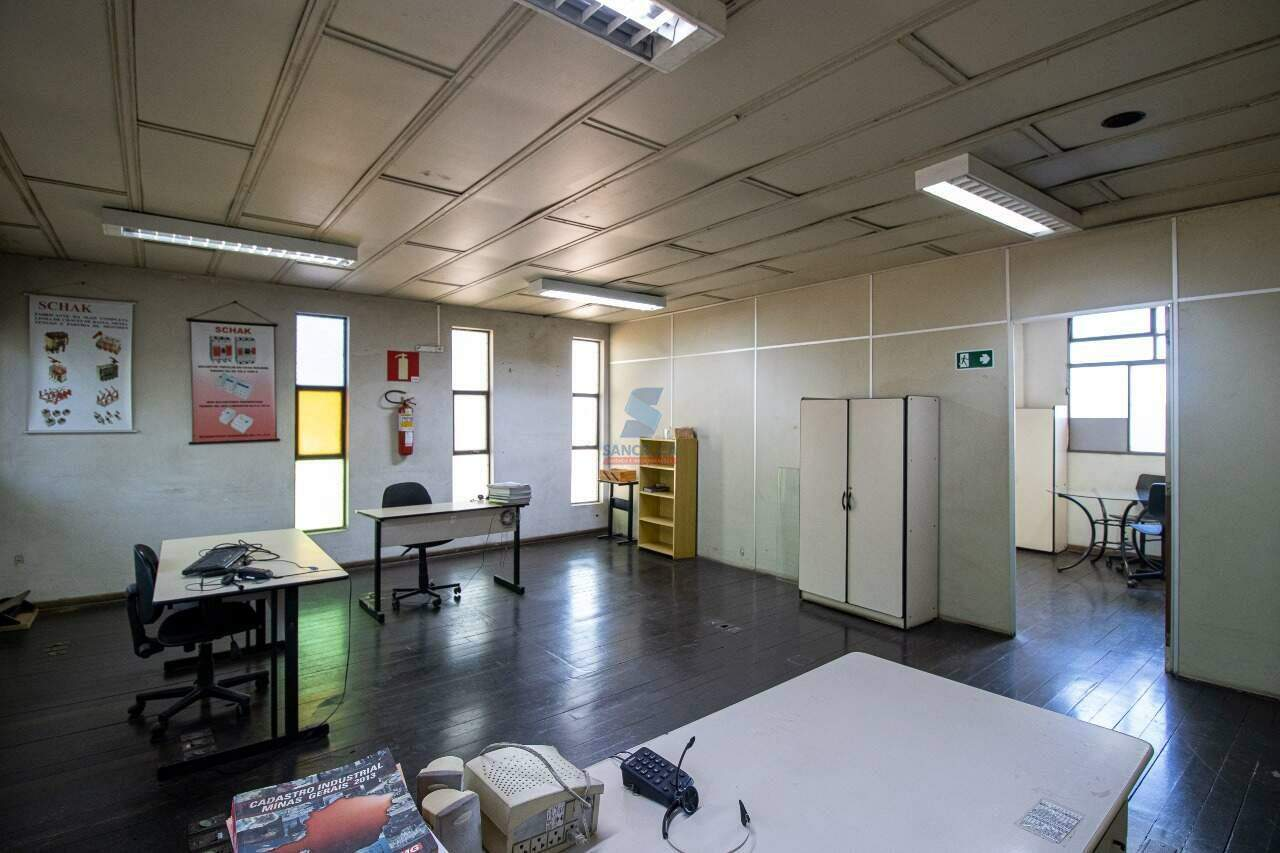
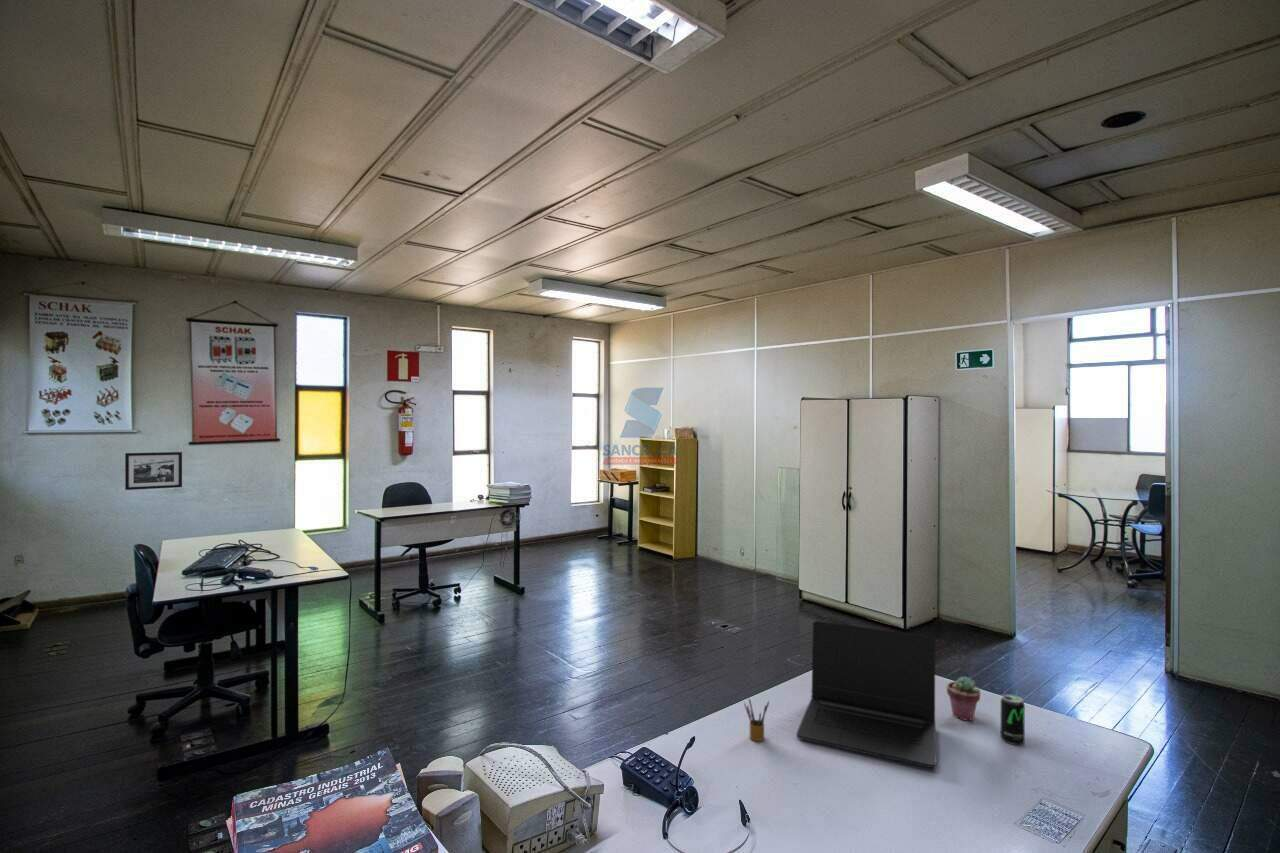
+ beverage can (1012, 718)
+ laptop (867, 686)
+ pencil box (757, 720)
+ picture frame (154, 470)
+ potted succulent (963, 696)
